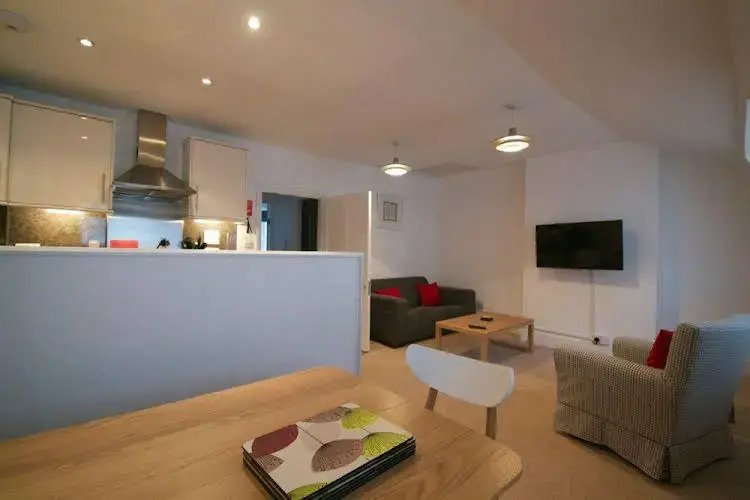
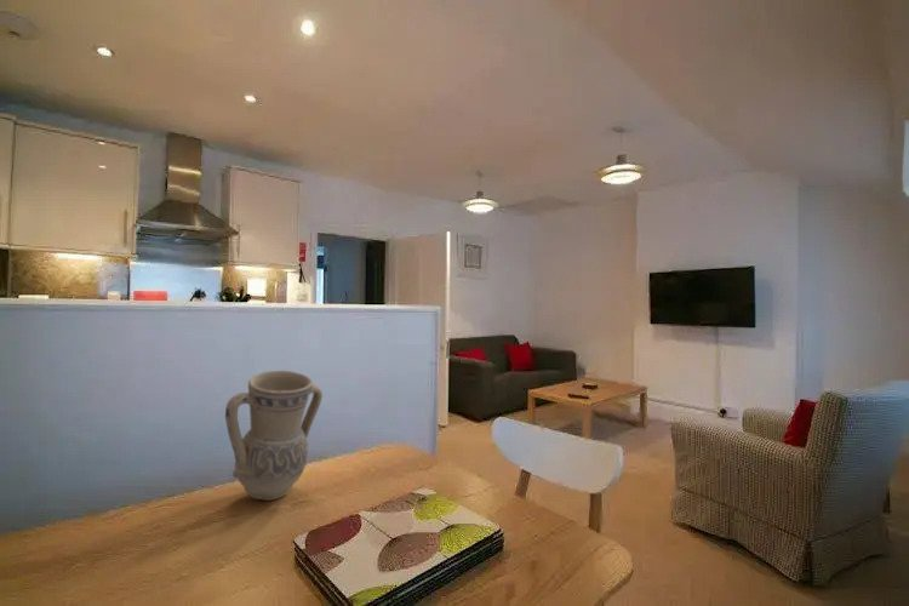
+ vase (273, 434)
